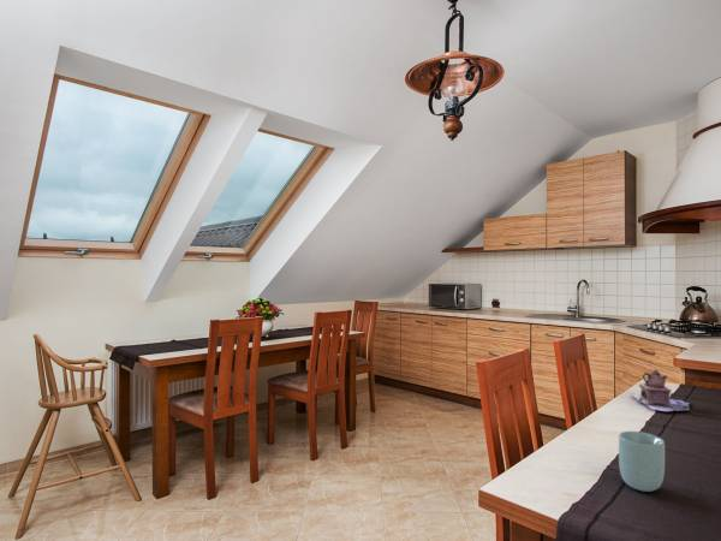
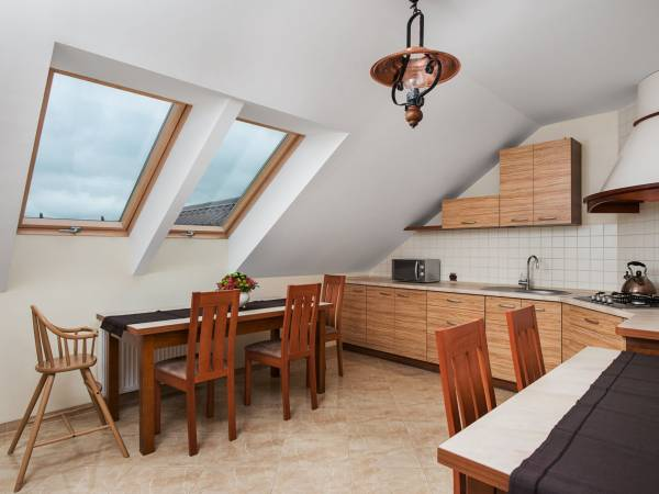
- cup (640, 462)
- teapot (657, 387)
